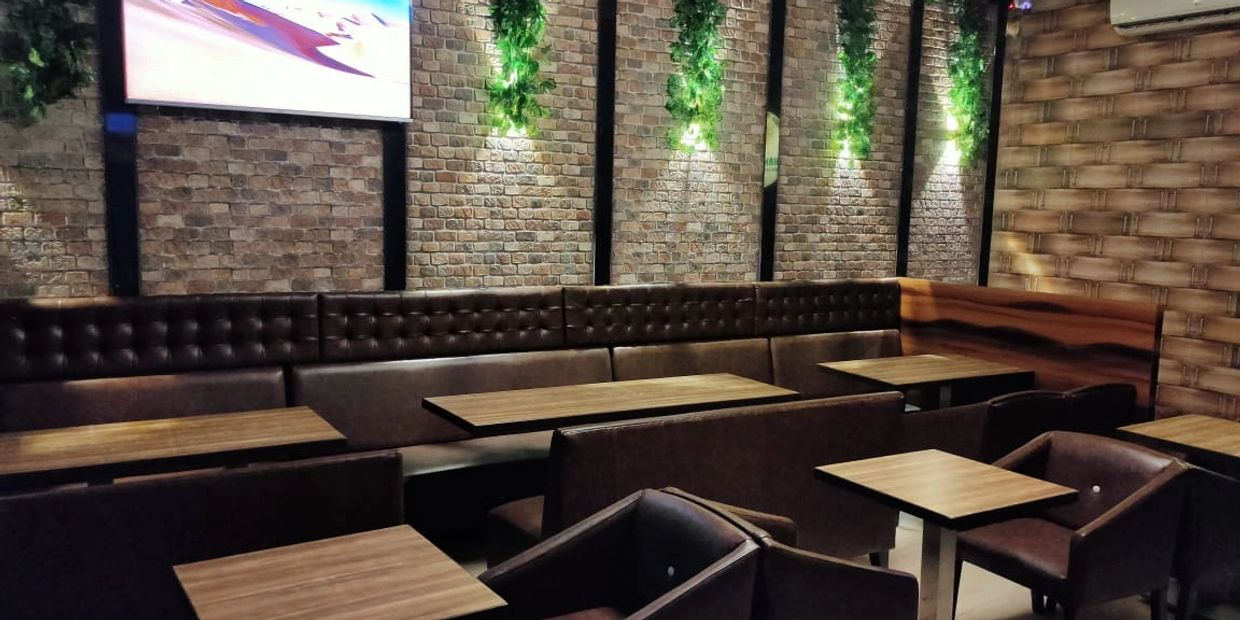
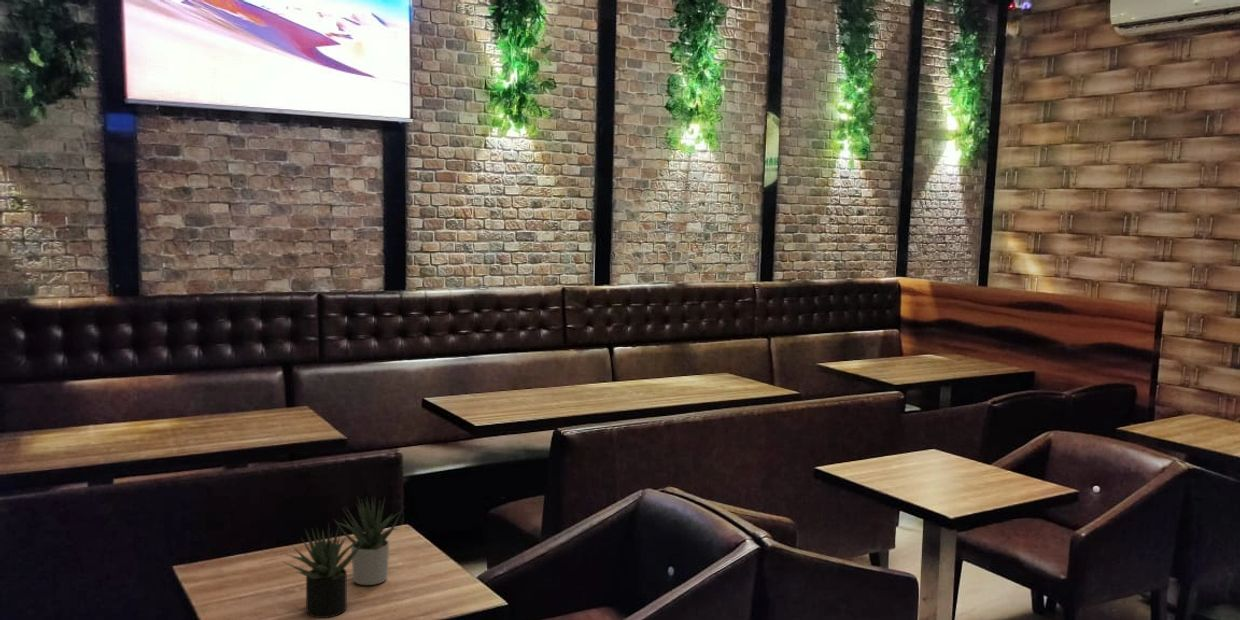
+ succulent plant (347, 549)
